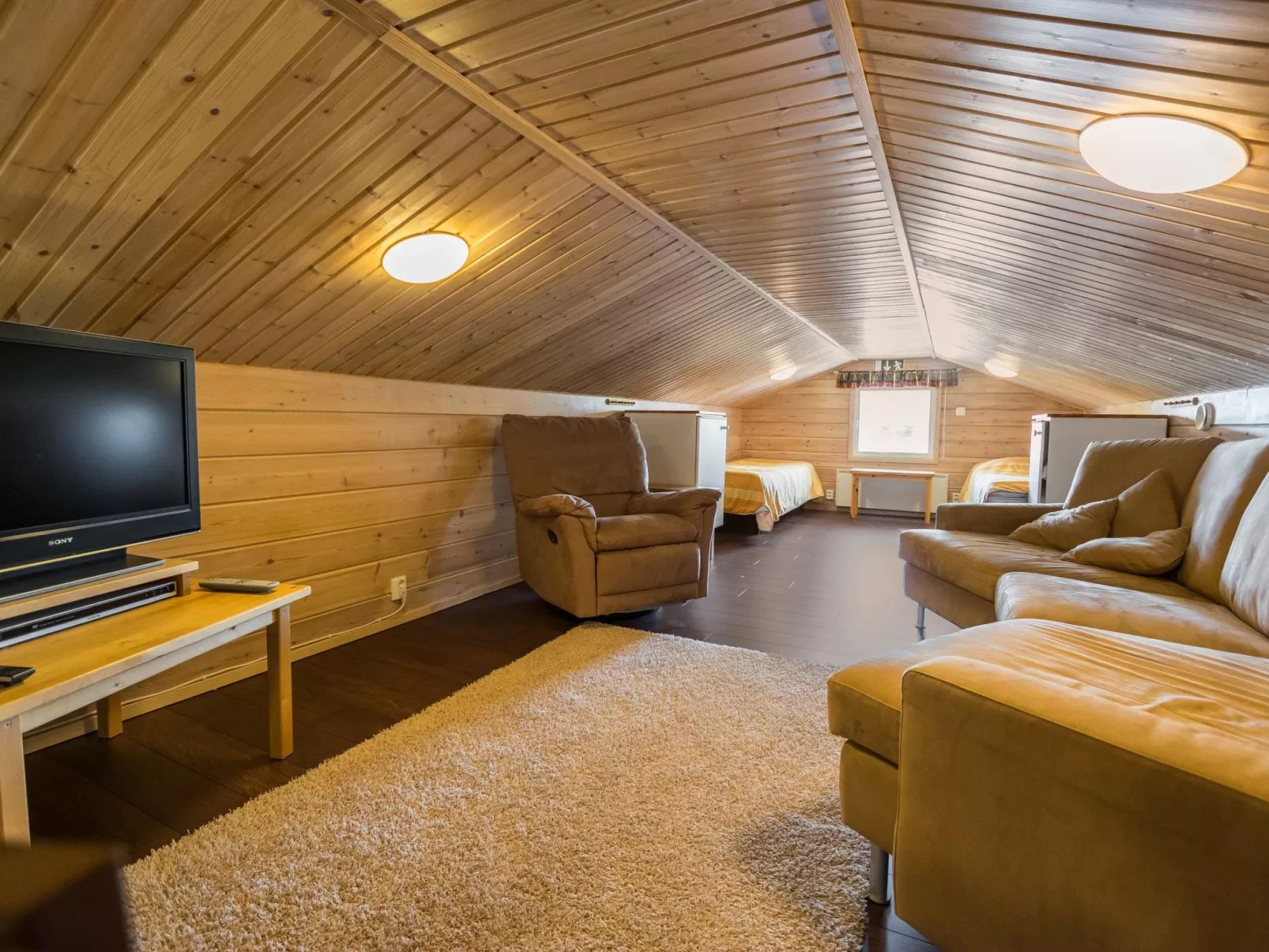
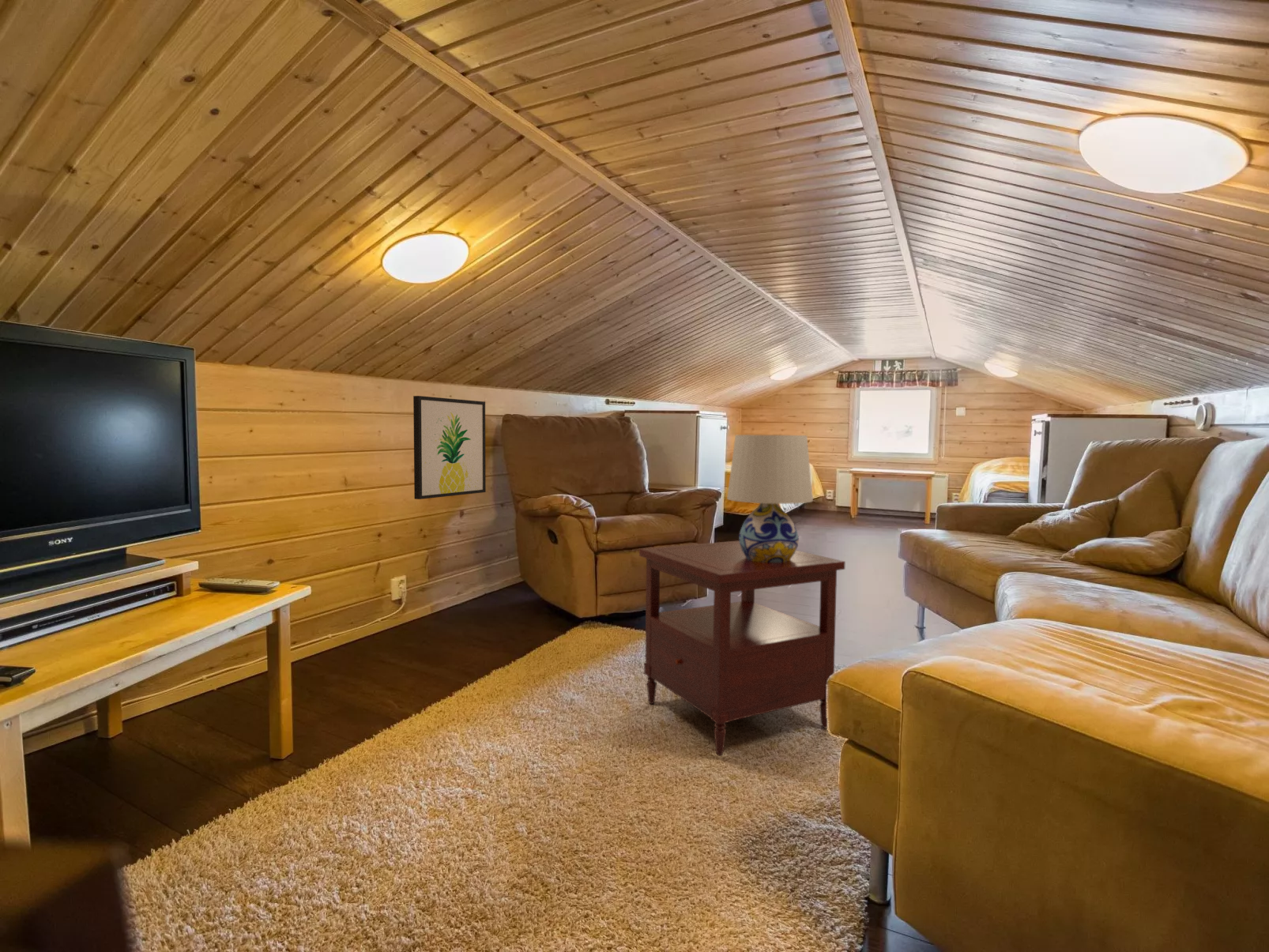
+ side table (736, 635)
+ wall art (452, 447)
+ table lamp (769, 496)
